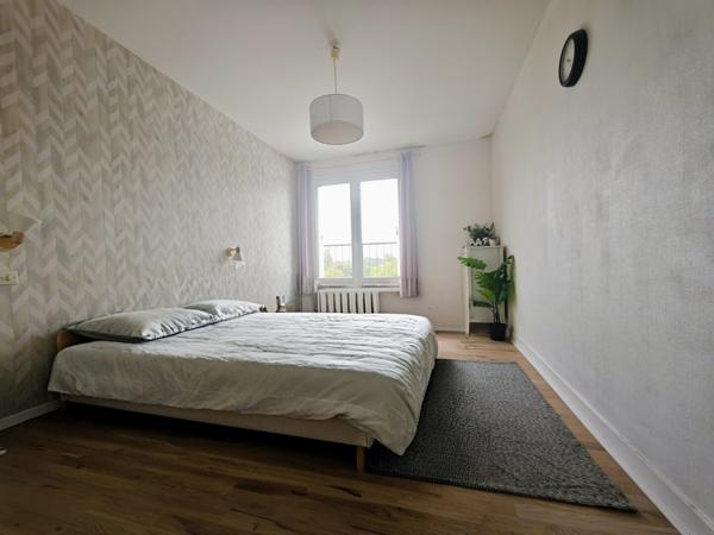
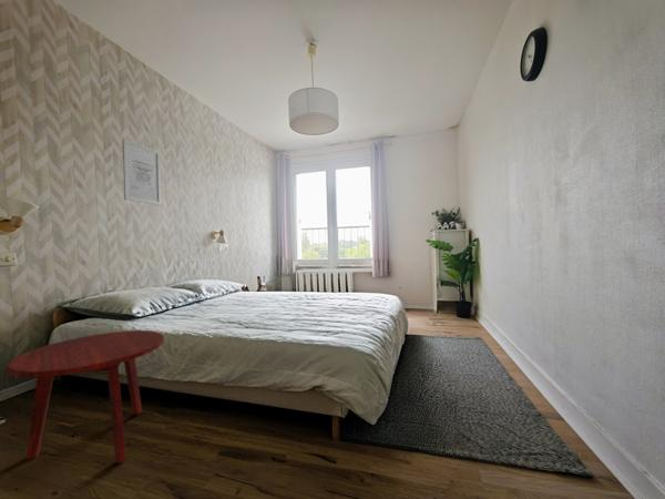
+ wall art (143, 174)
+ side table (109, 390)
